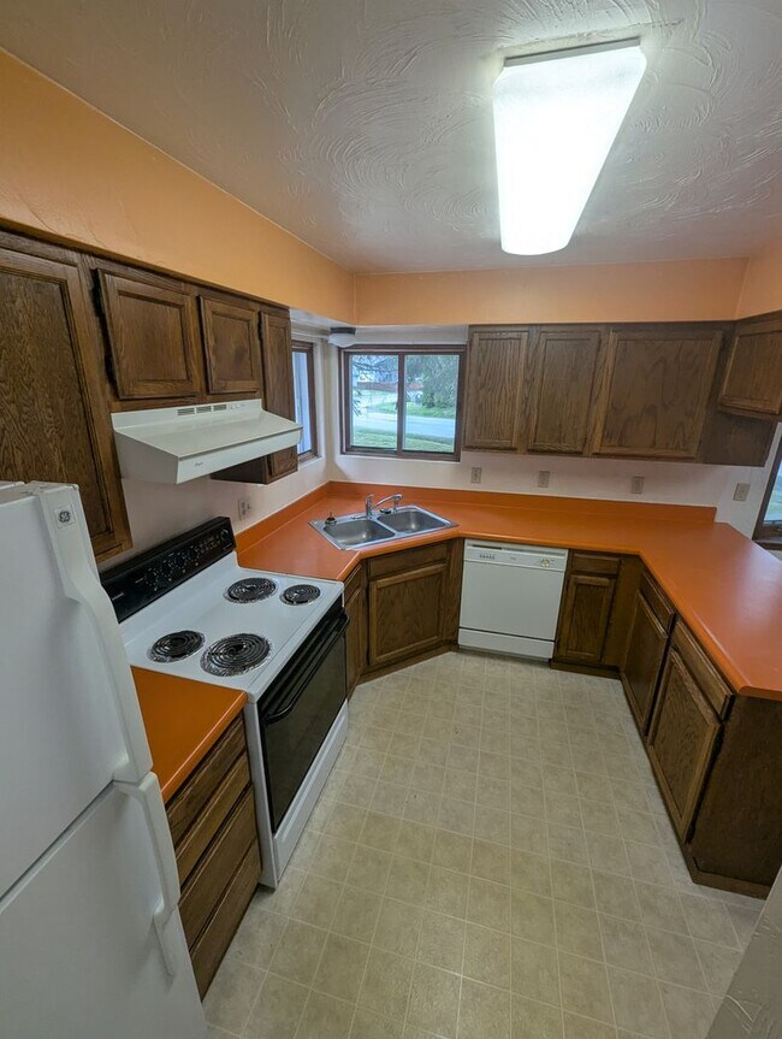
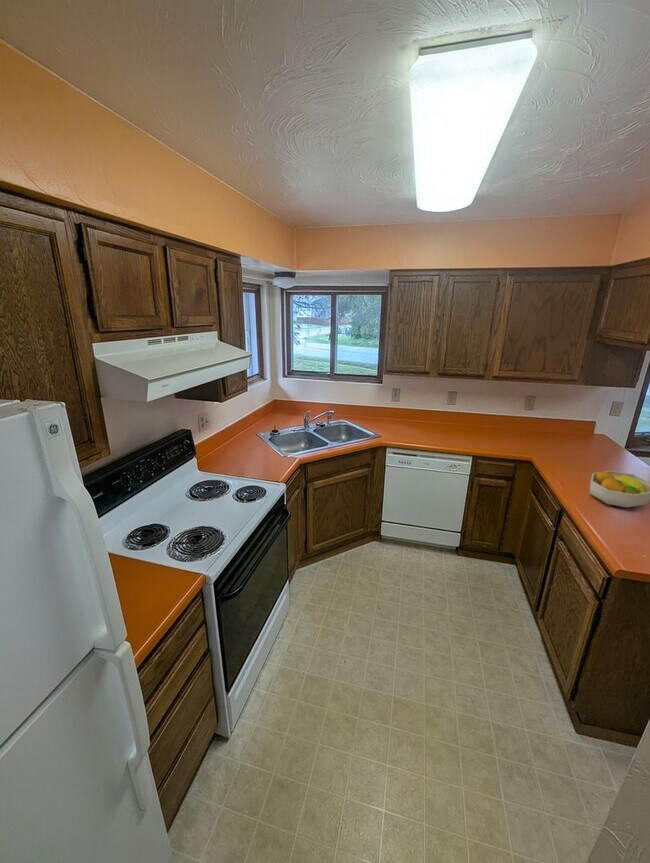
+ fruit bowl (620, 486)
